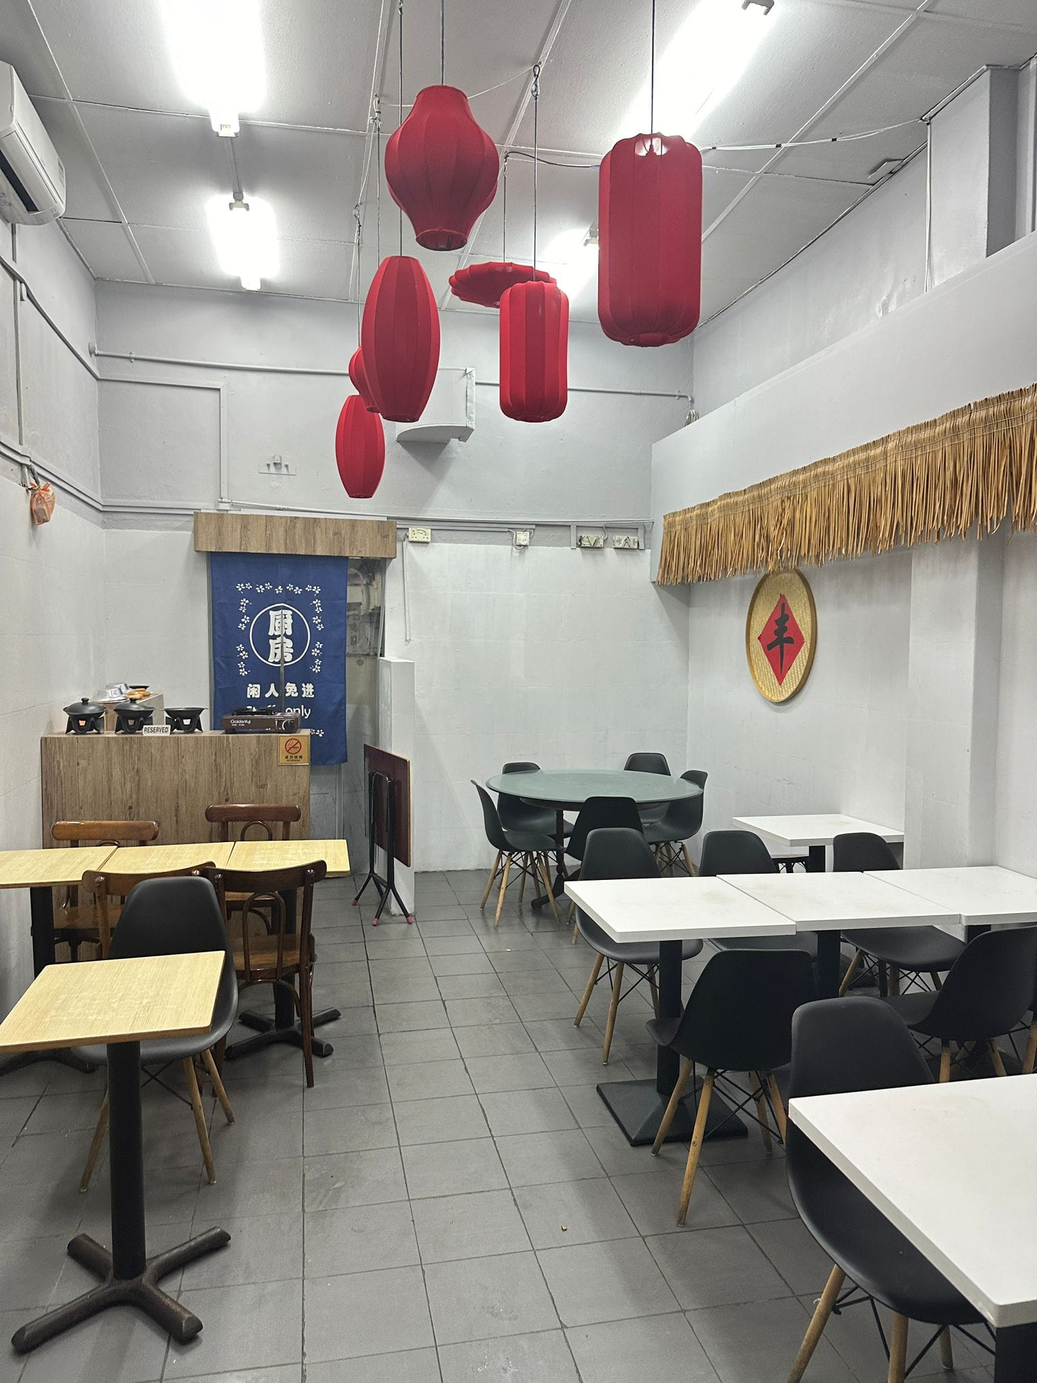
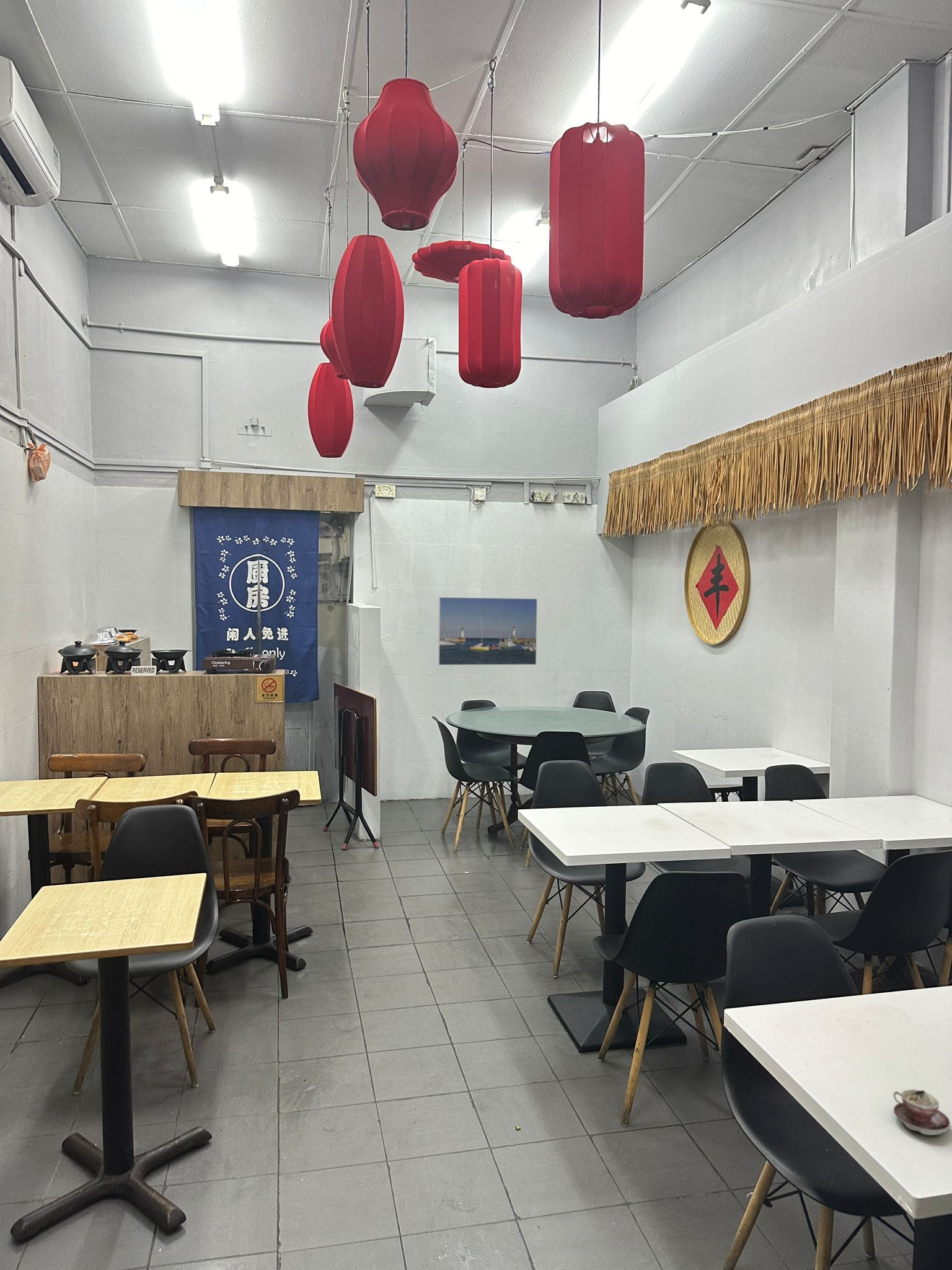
+ teacup (922, 1106)
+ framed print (488, 631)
